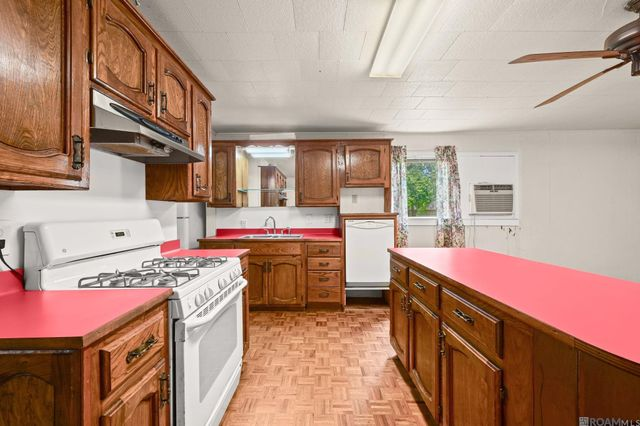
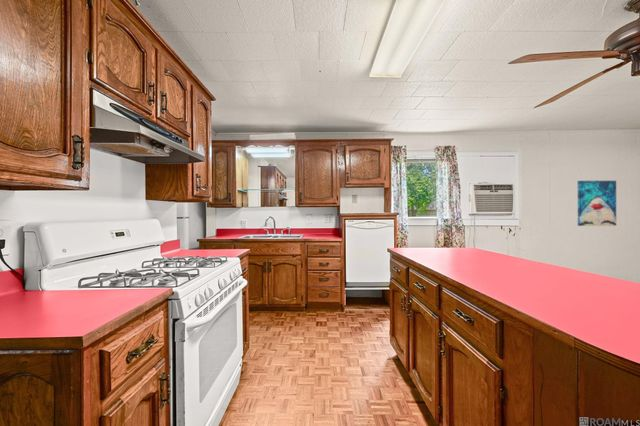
+ wall art (596, 203)
